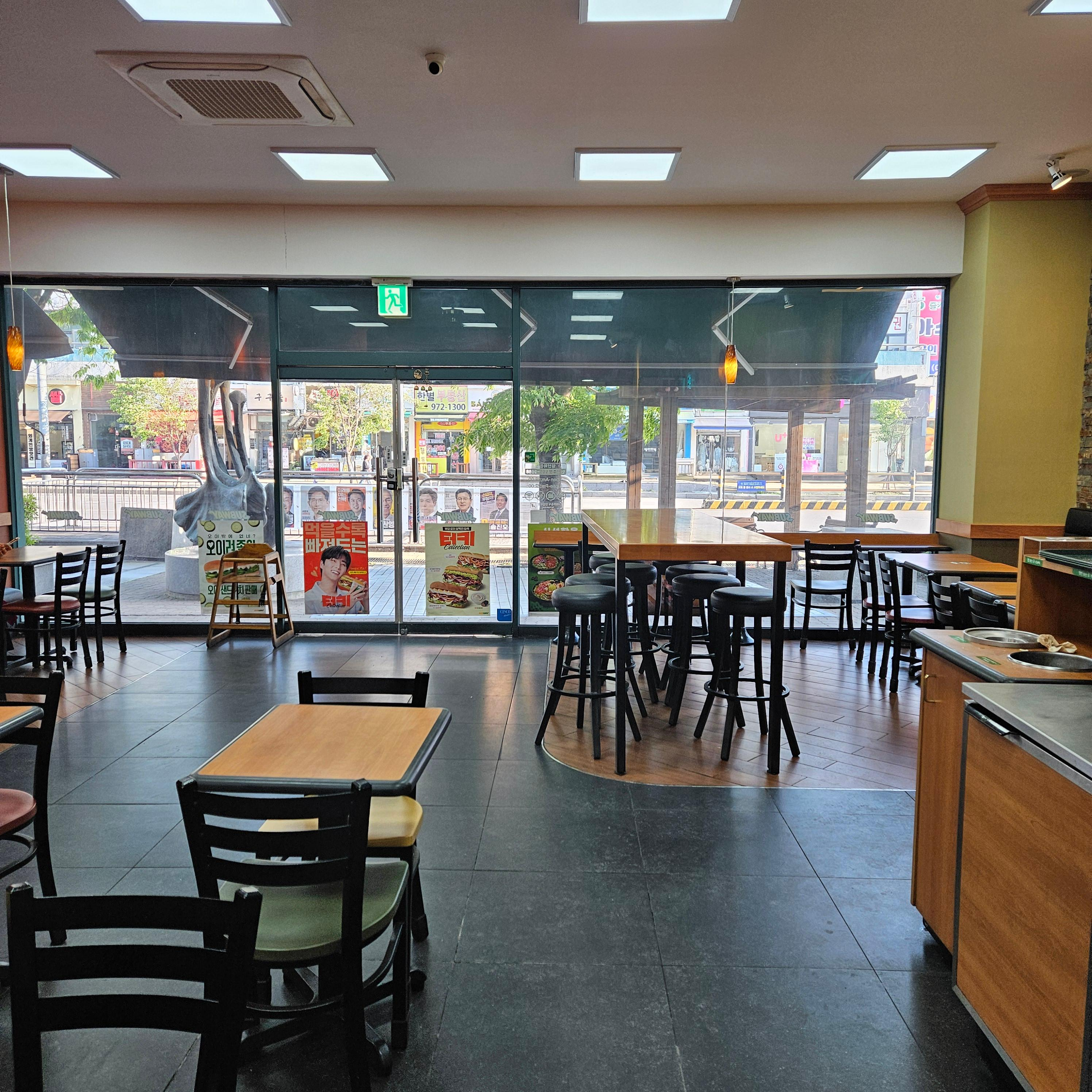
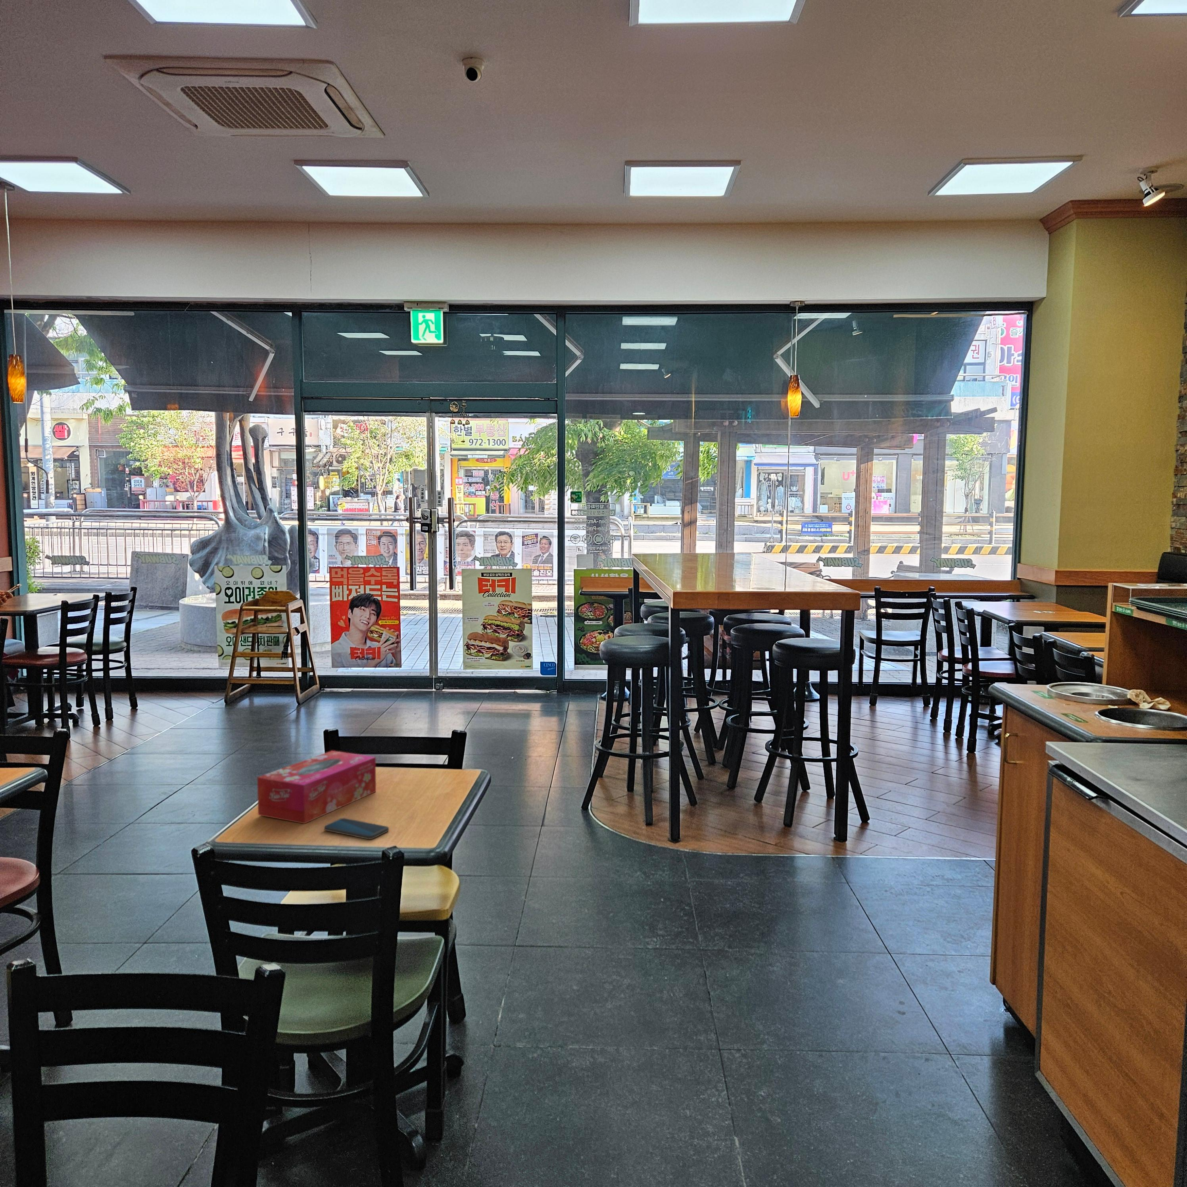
+ smartphone (357, 828)
+ tissue box (318, 785)
